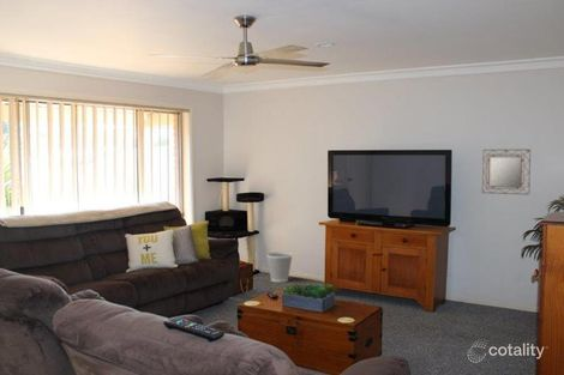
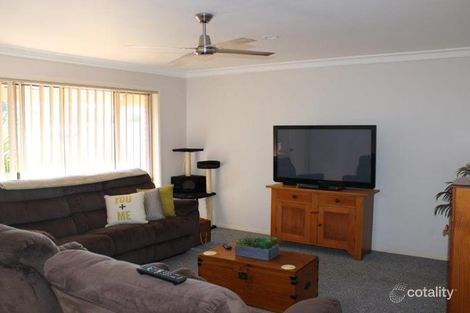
- home mirror (505, 171)
- wastebasket (278, 267)
